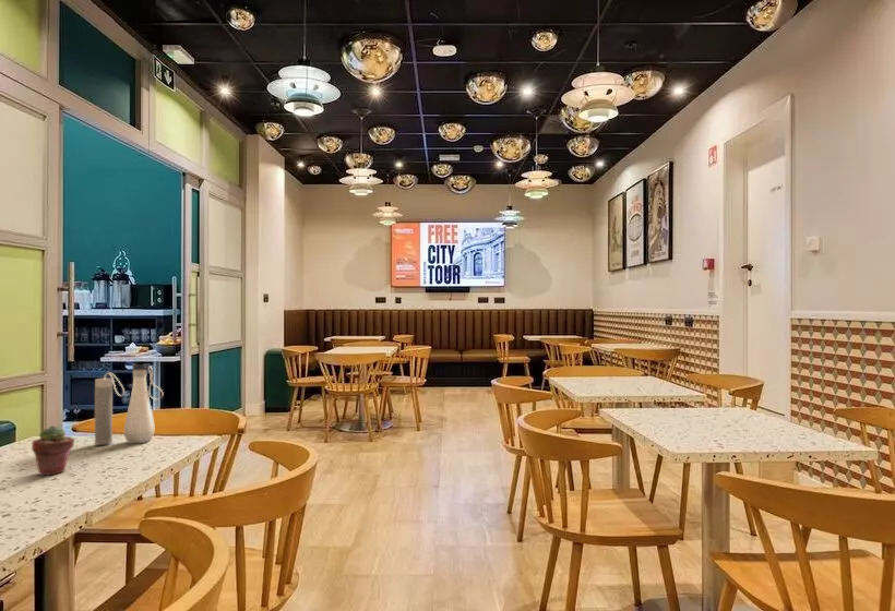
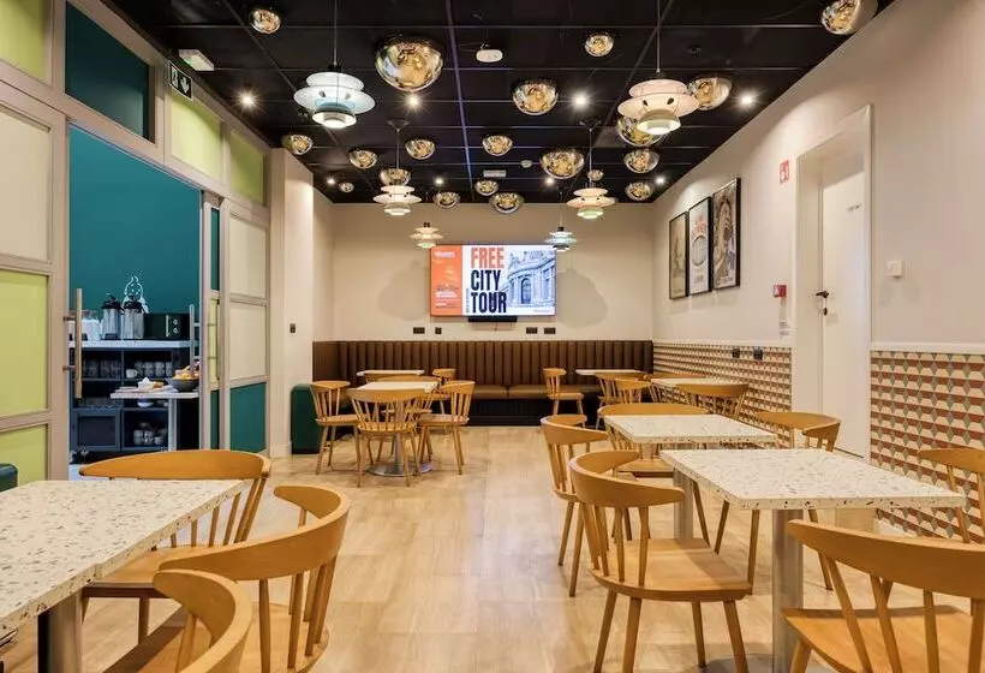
- potted succulent (52, 448)
- water bottle (130, 403)
